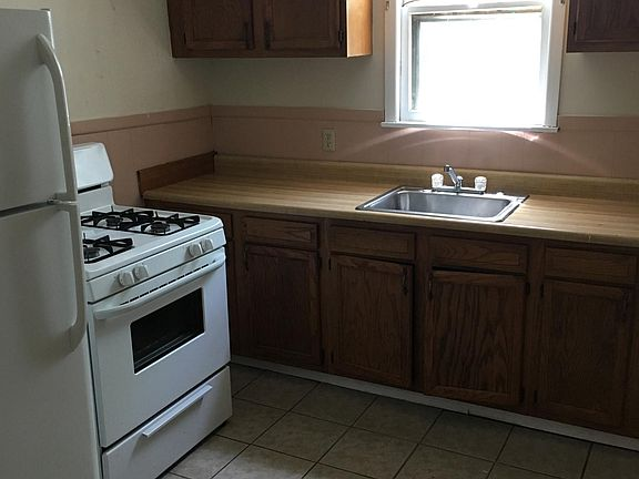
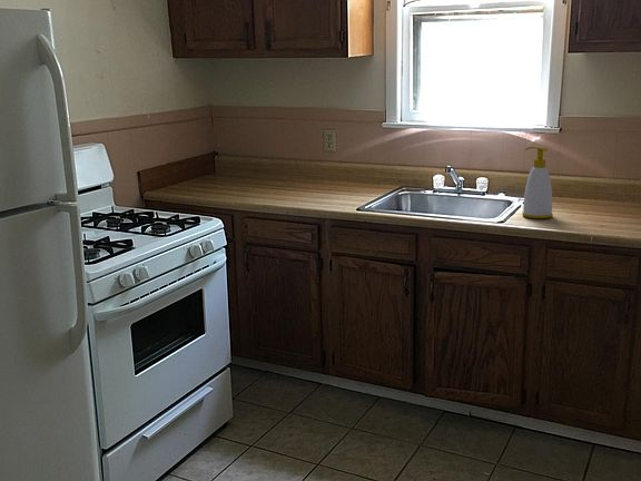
+ soap bottle (538, 181)
